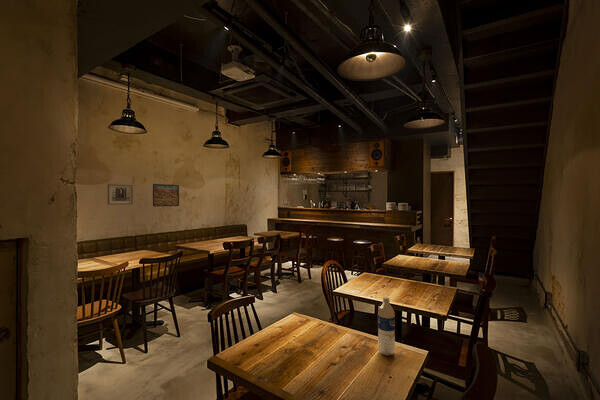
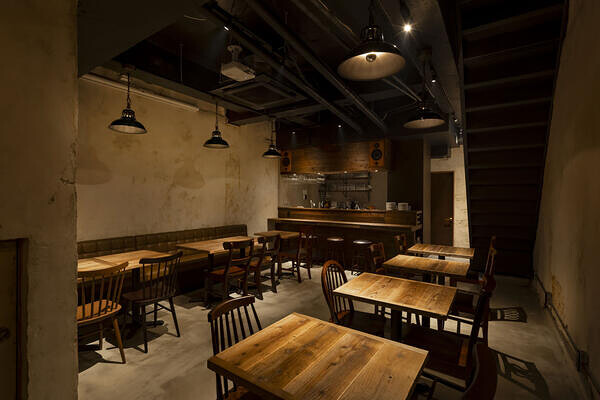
- wall art (120, 194)
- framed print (166, 195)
- water bottle (386, 325)
